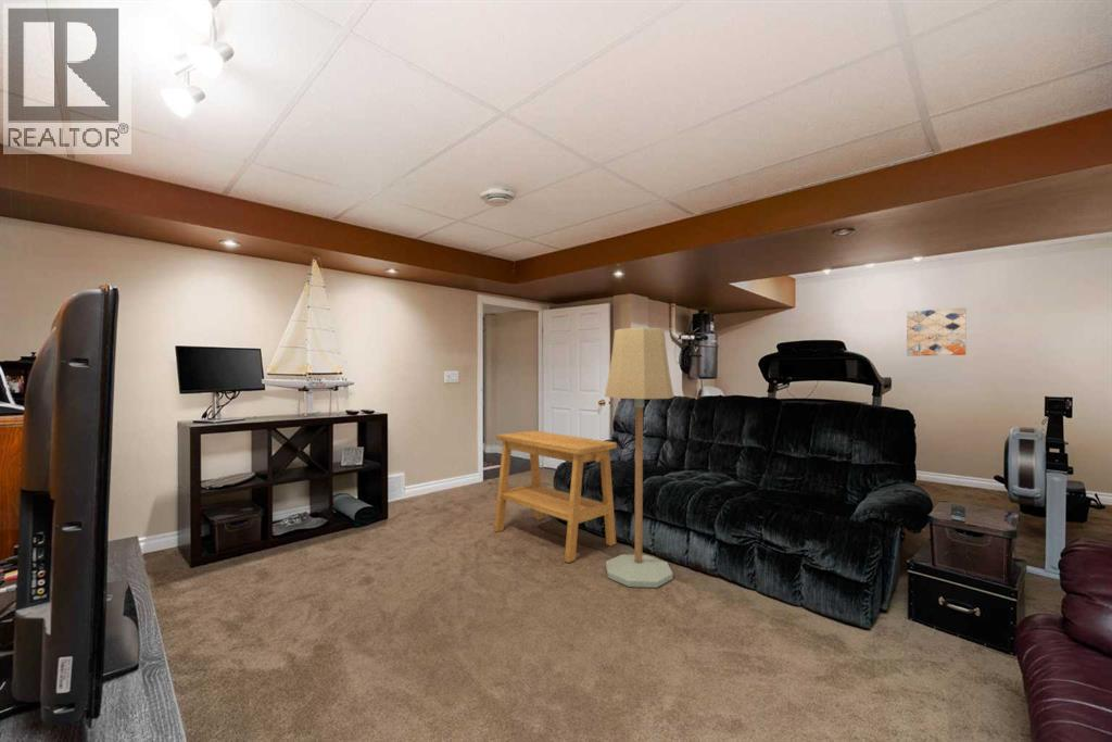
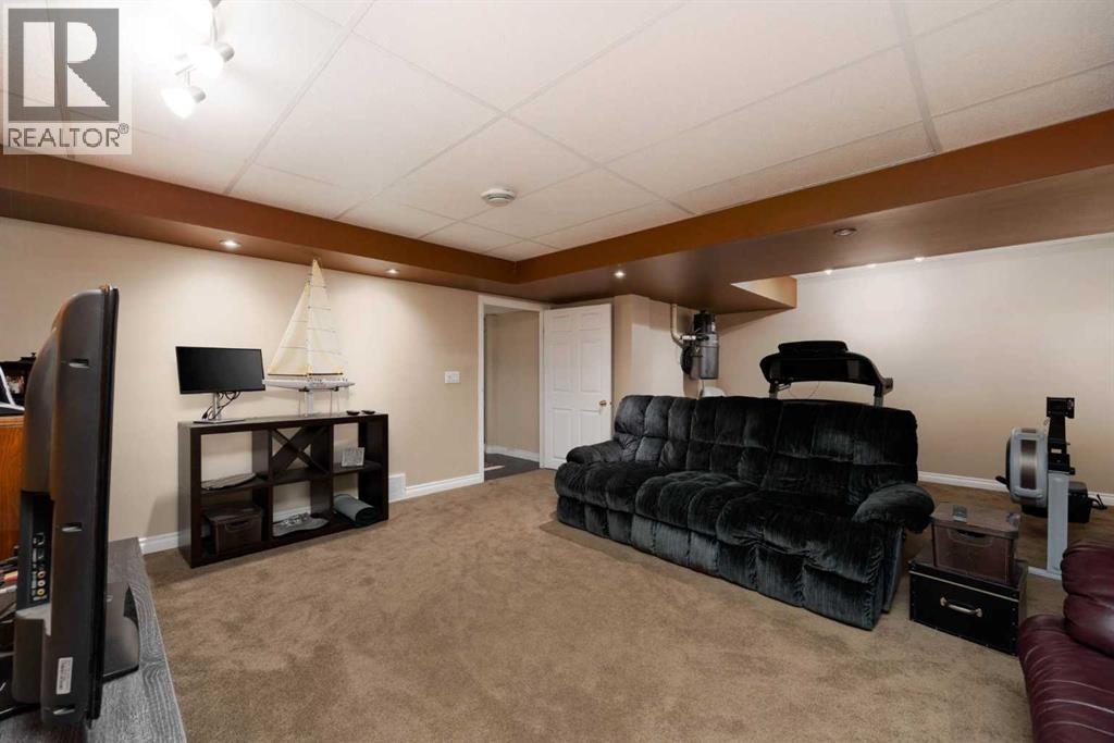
- wall art (935, 332)
- side table (553, 489)
- floor lamp (639, 451)
